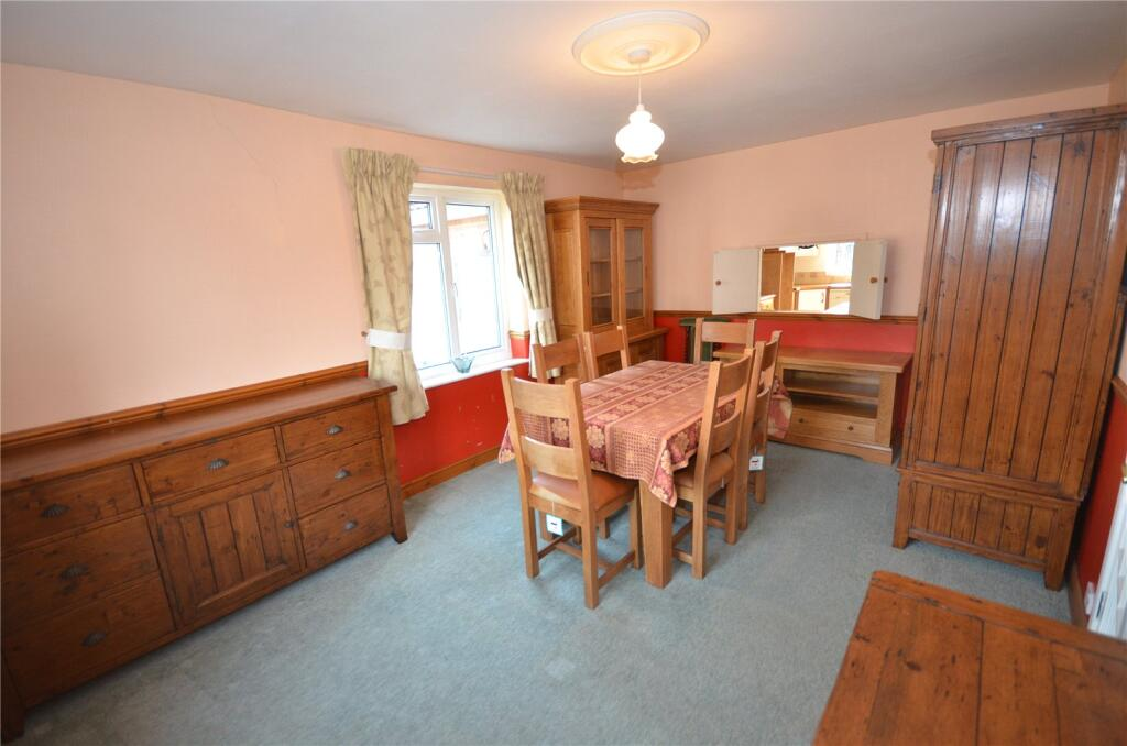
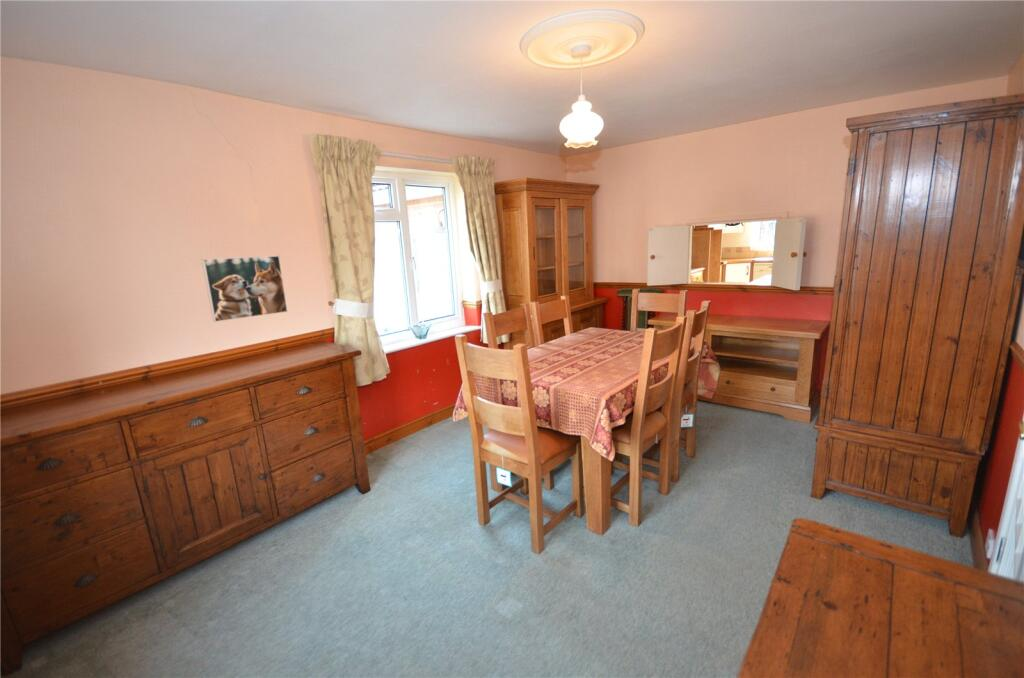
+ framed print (247, 287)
